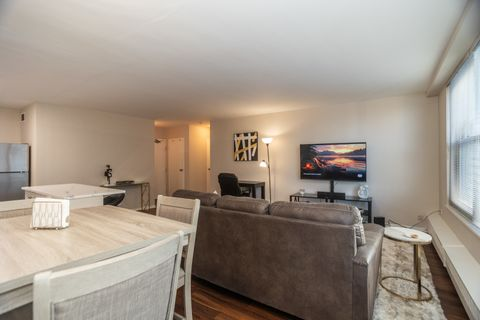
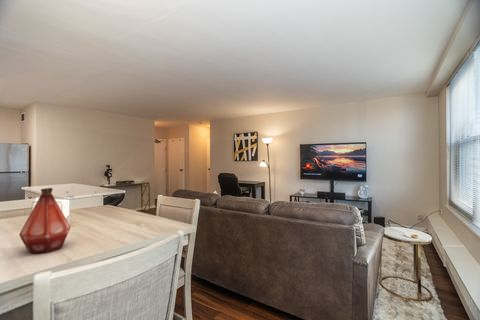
+ bottle (47, 218)
